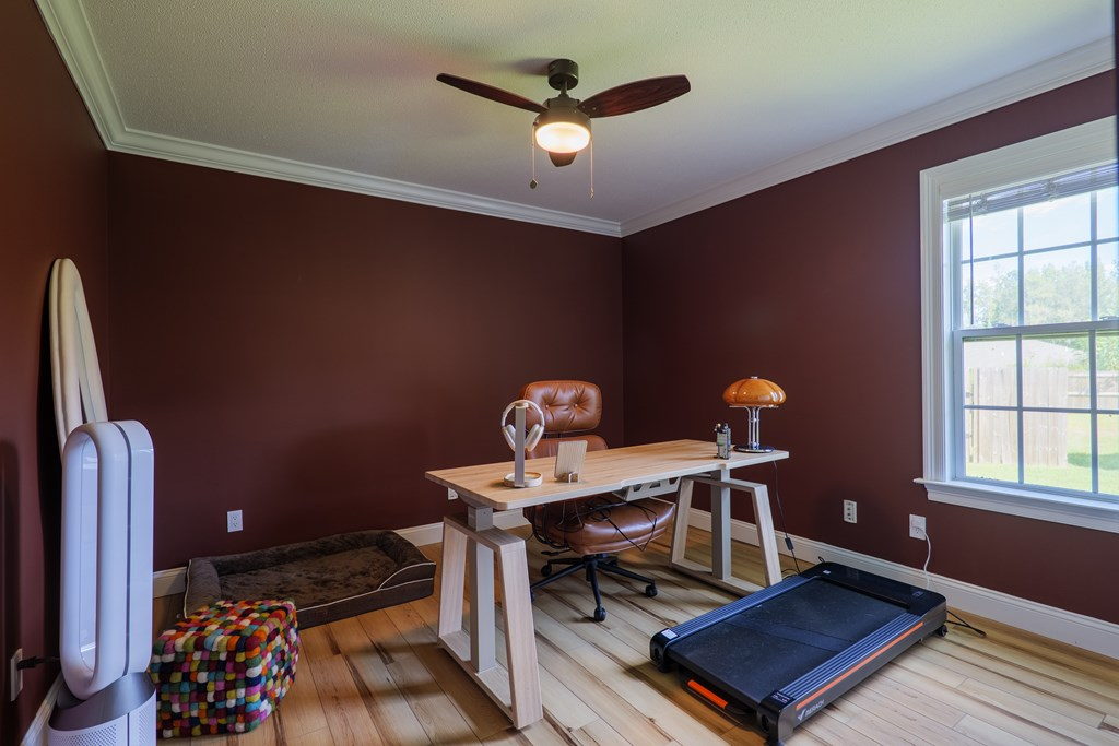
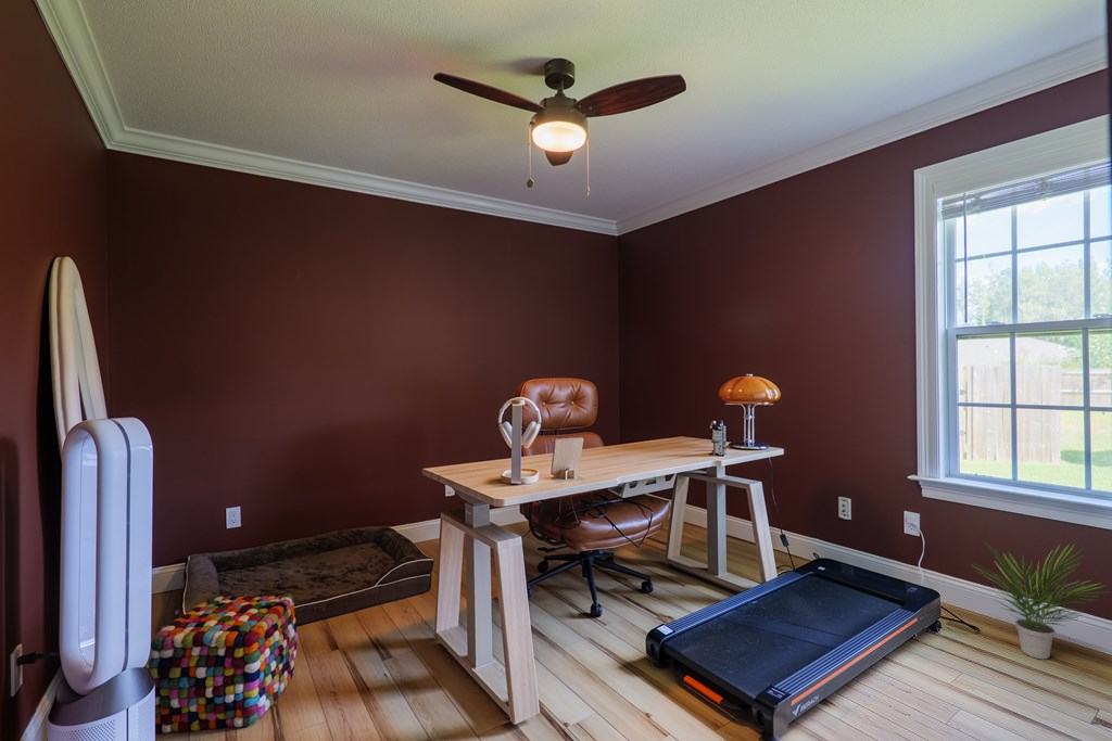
+ potted plant (1033, 599)
